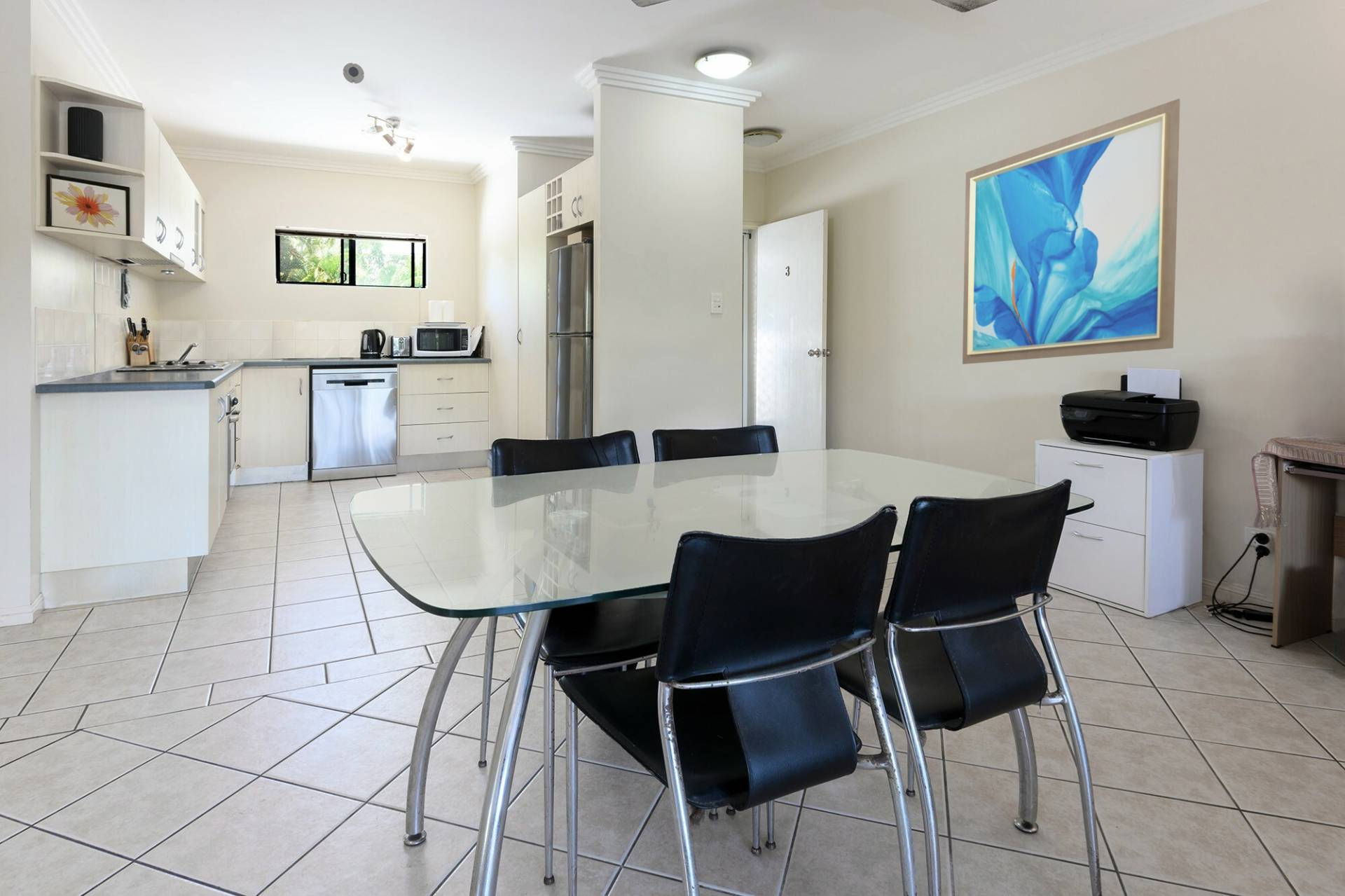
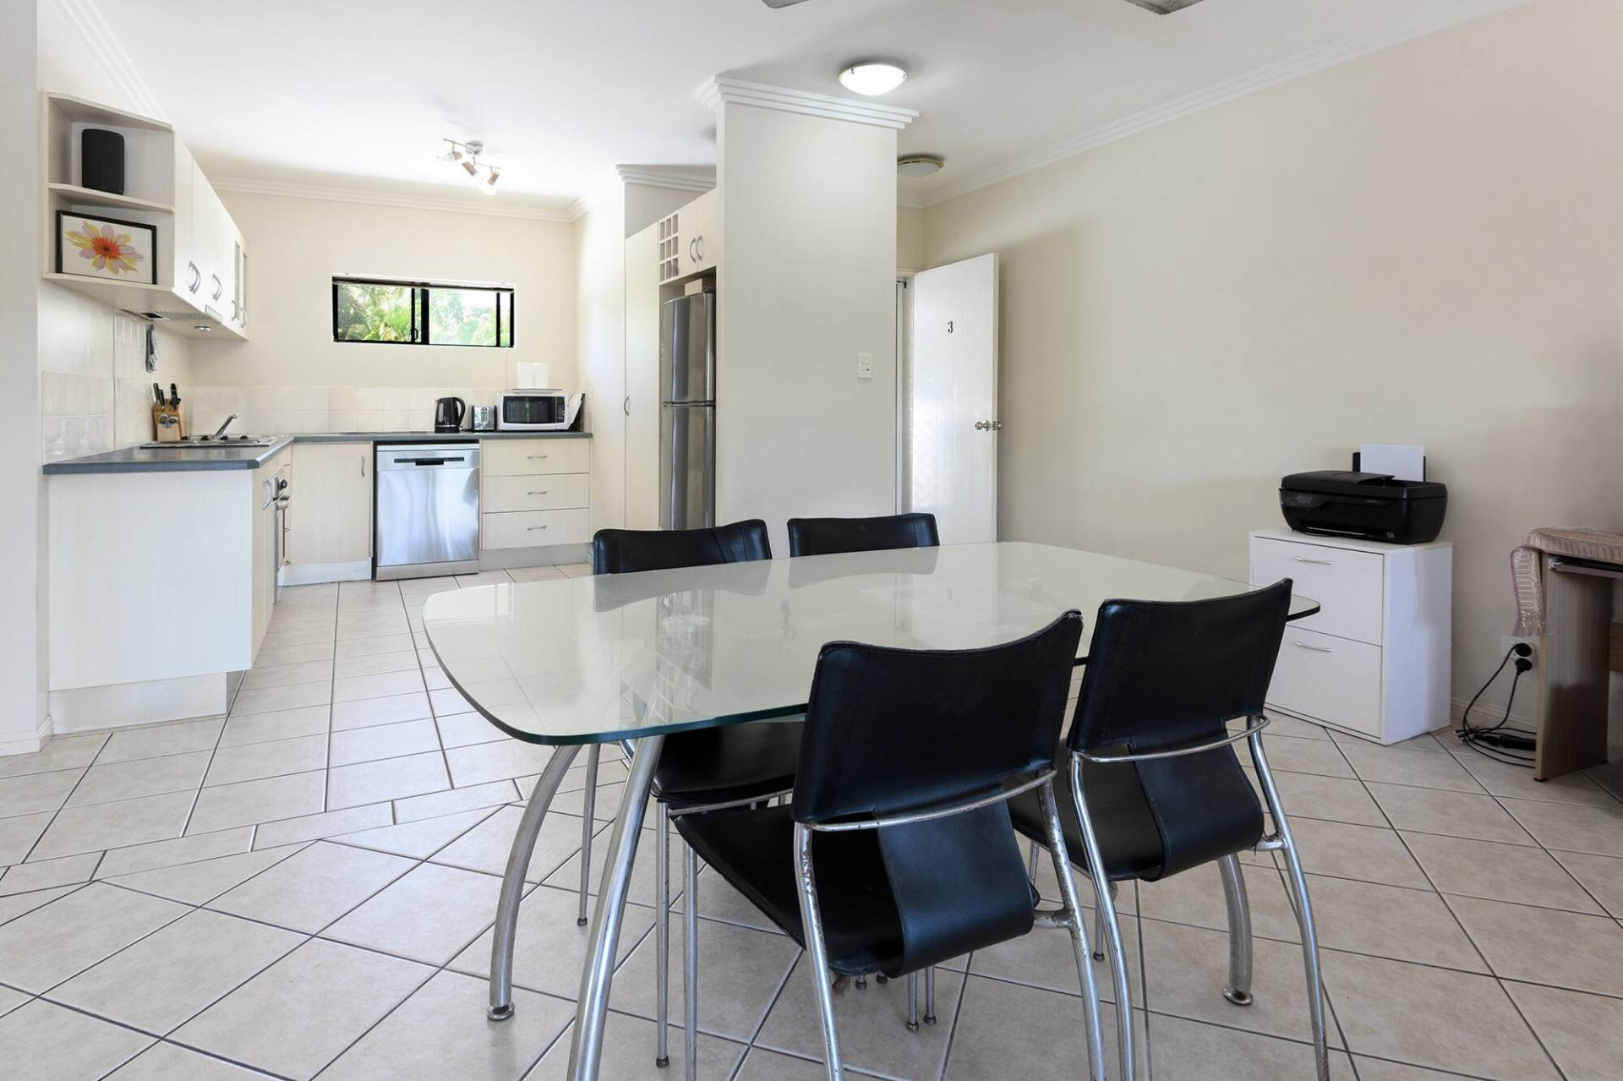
- wall art (1055, 249)
- smoke detector (353, 72)
